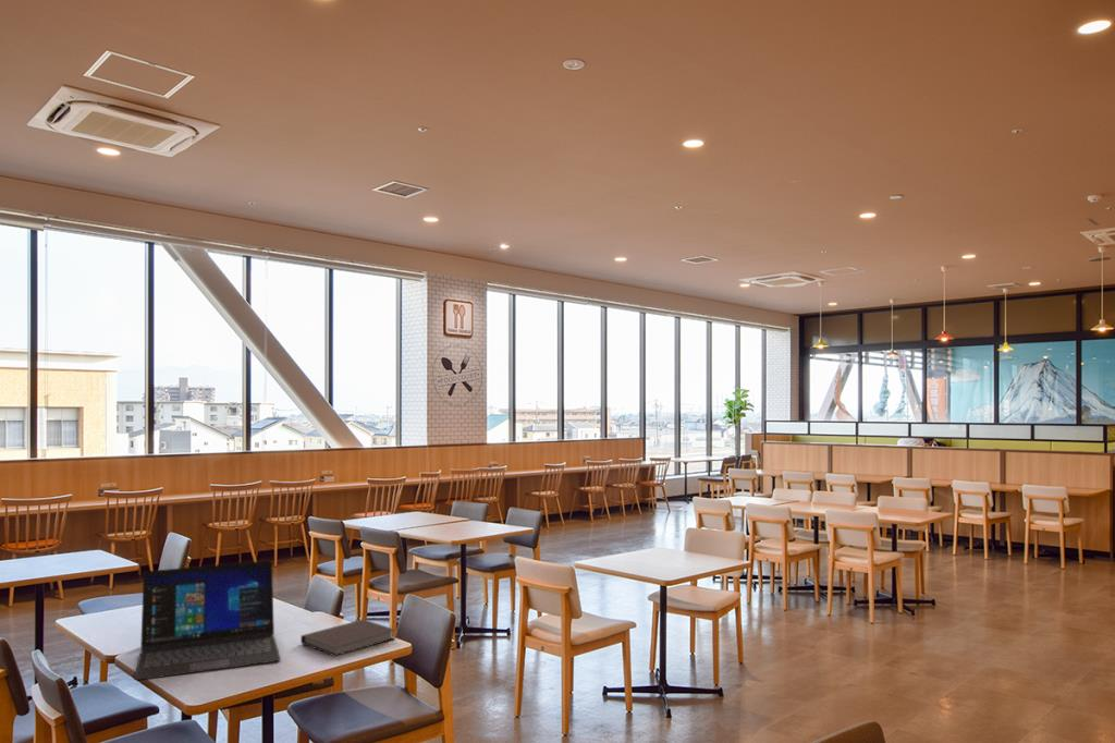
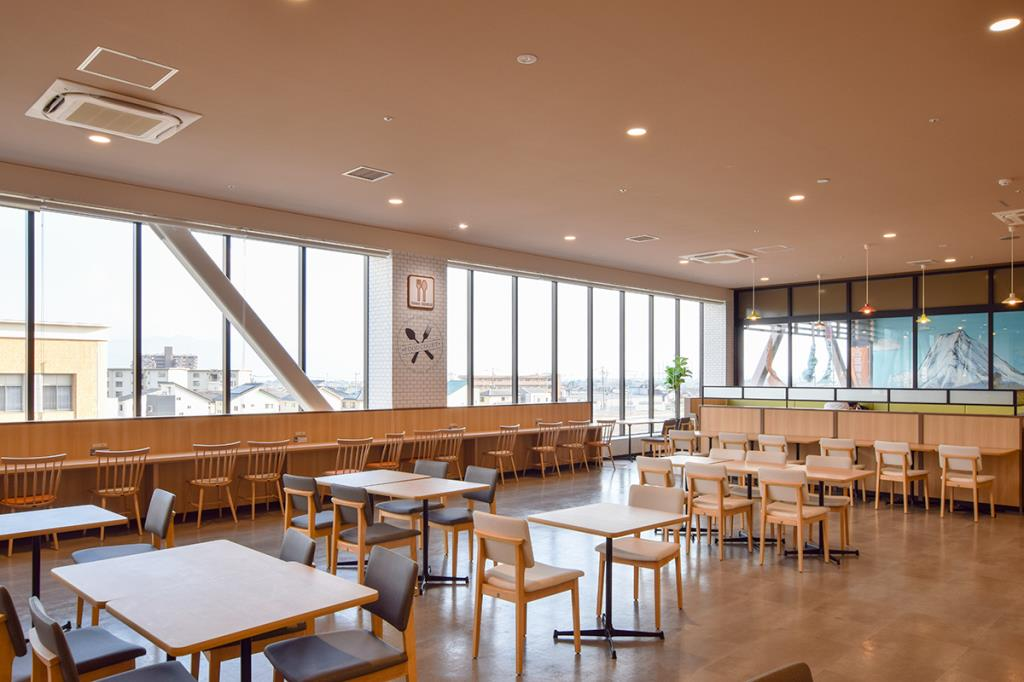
- laptop (209, 614)
- notebook (348, 636)
